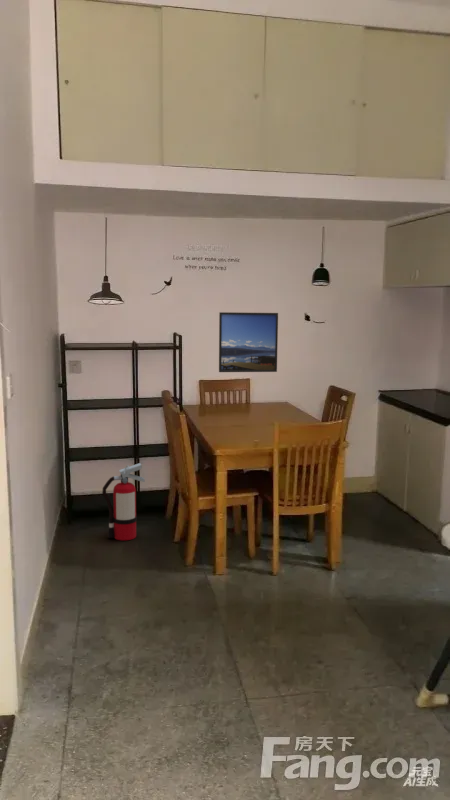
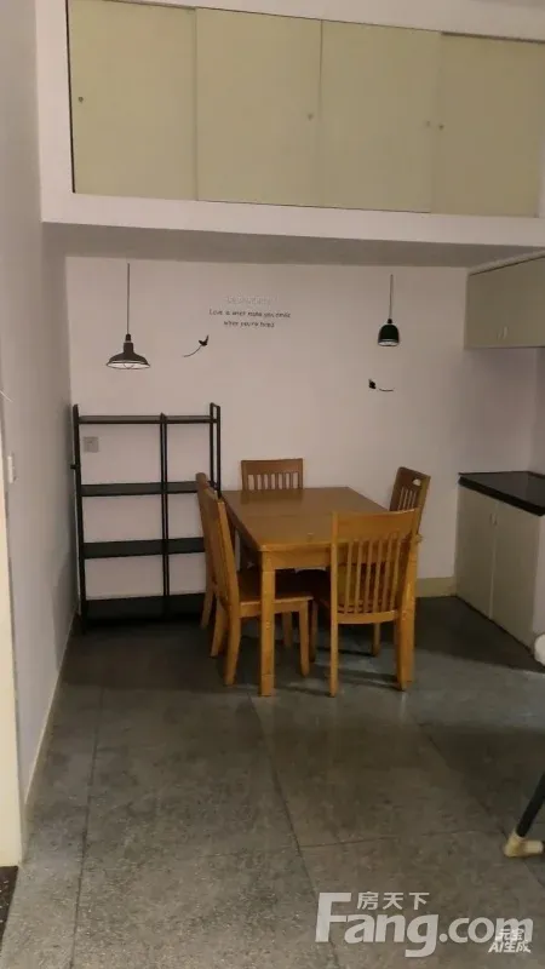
- fire extinguisher (124, 500)
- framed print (248, 342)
